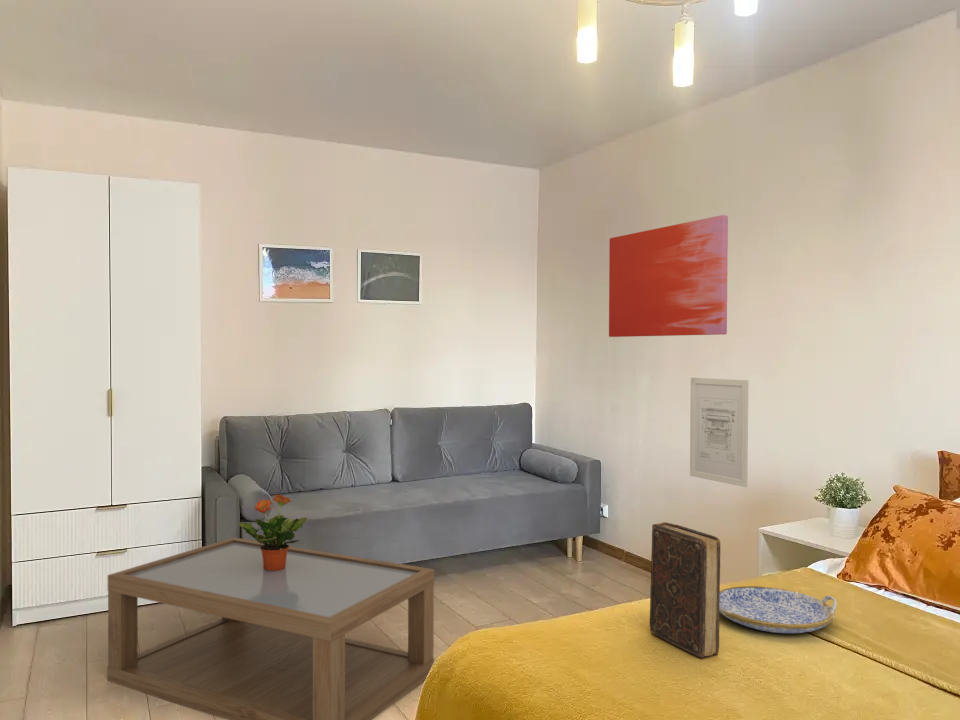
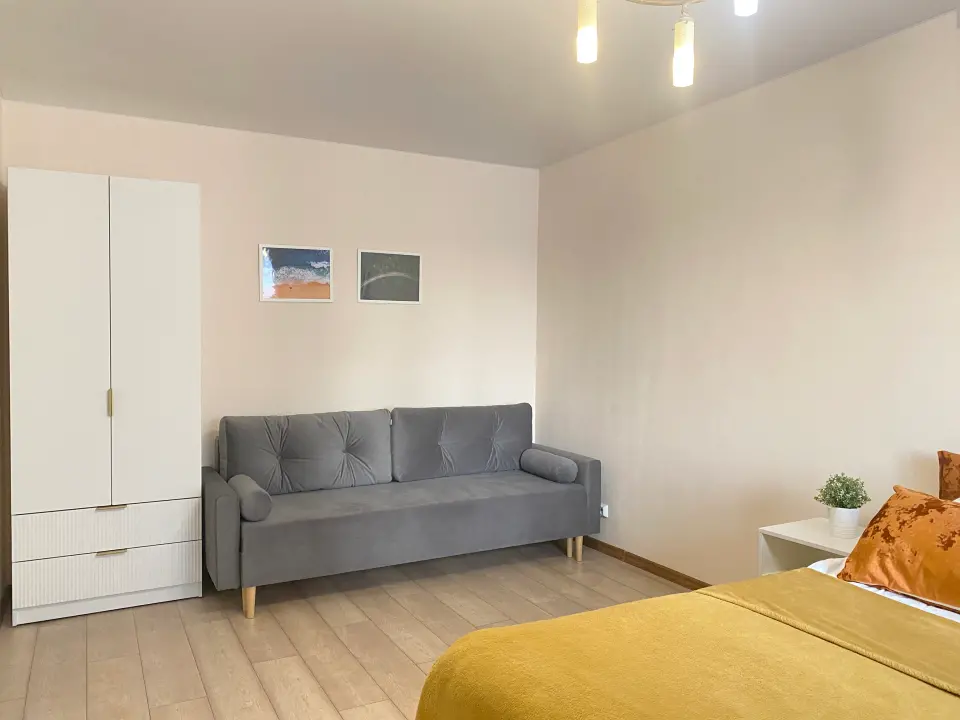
- serving tray (771, 606)
- book (682, 586)
- wall art (717, 430)
- coffee table (273, 624)
- potted plant (273, 528)
- wall art (663, 281)
